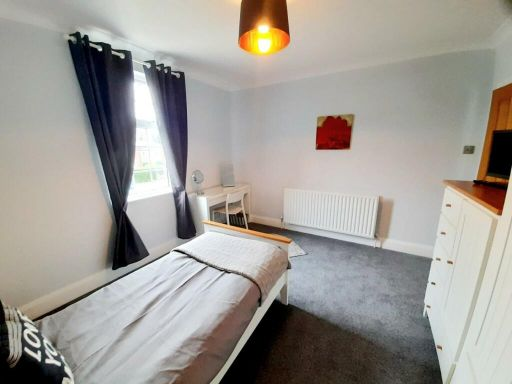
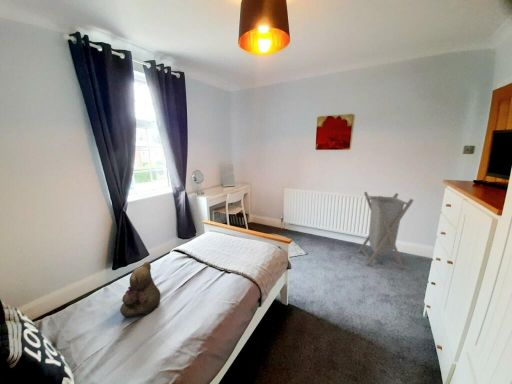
+ laundry hamper (382, 228)
+ teddy bear (143, 285)
